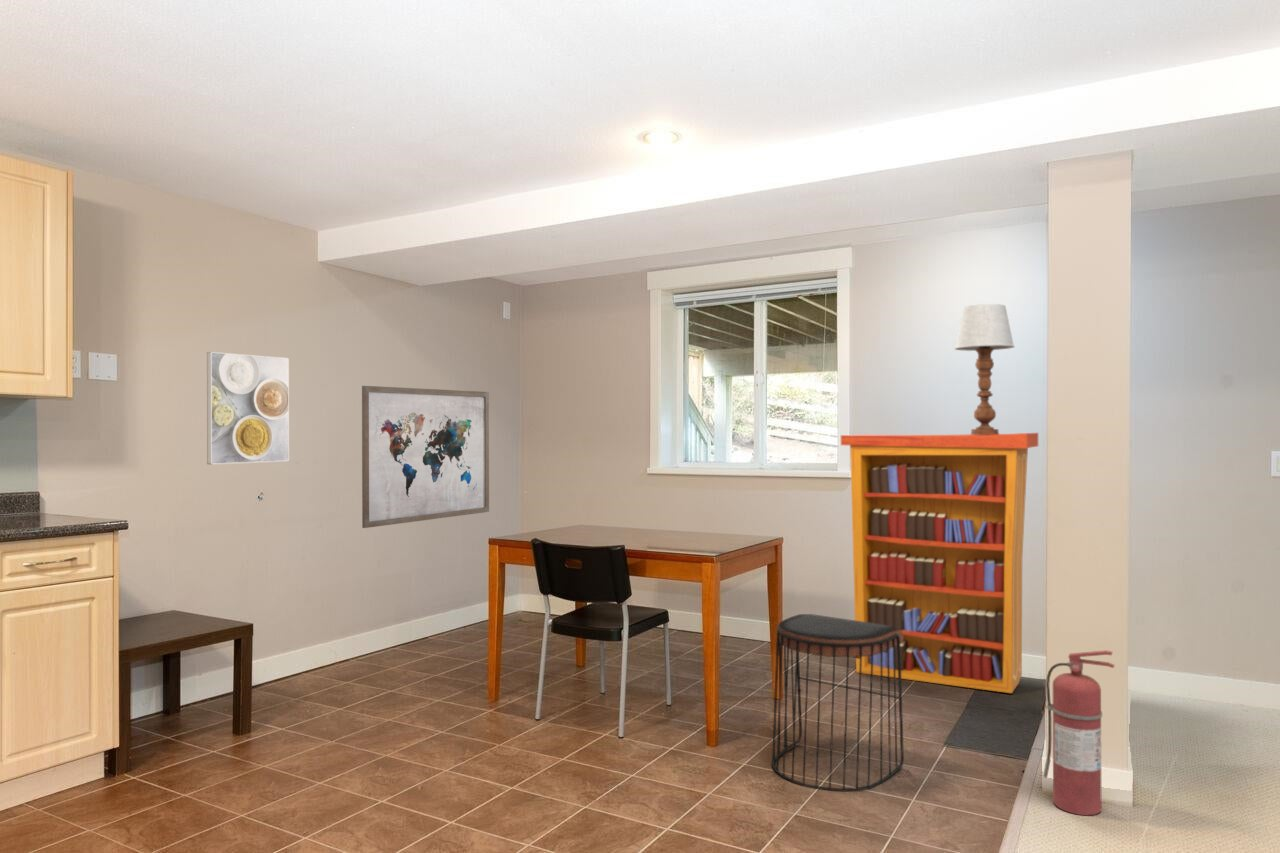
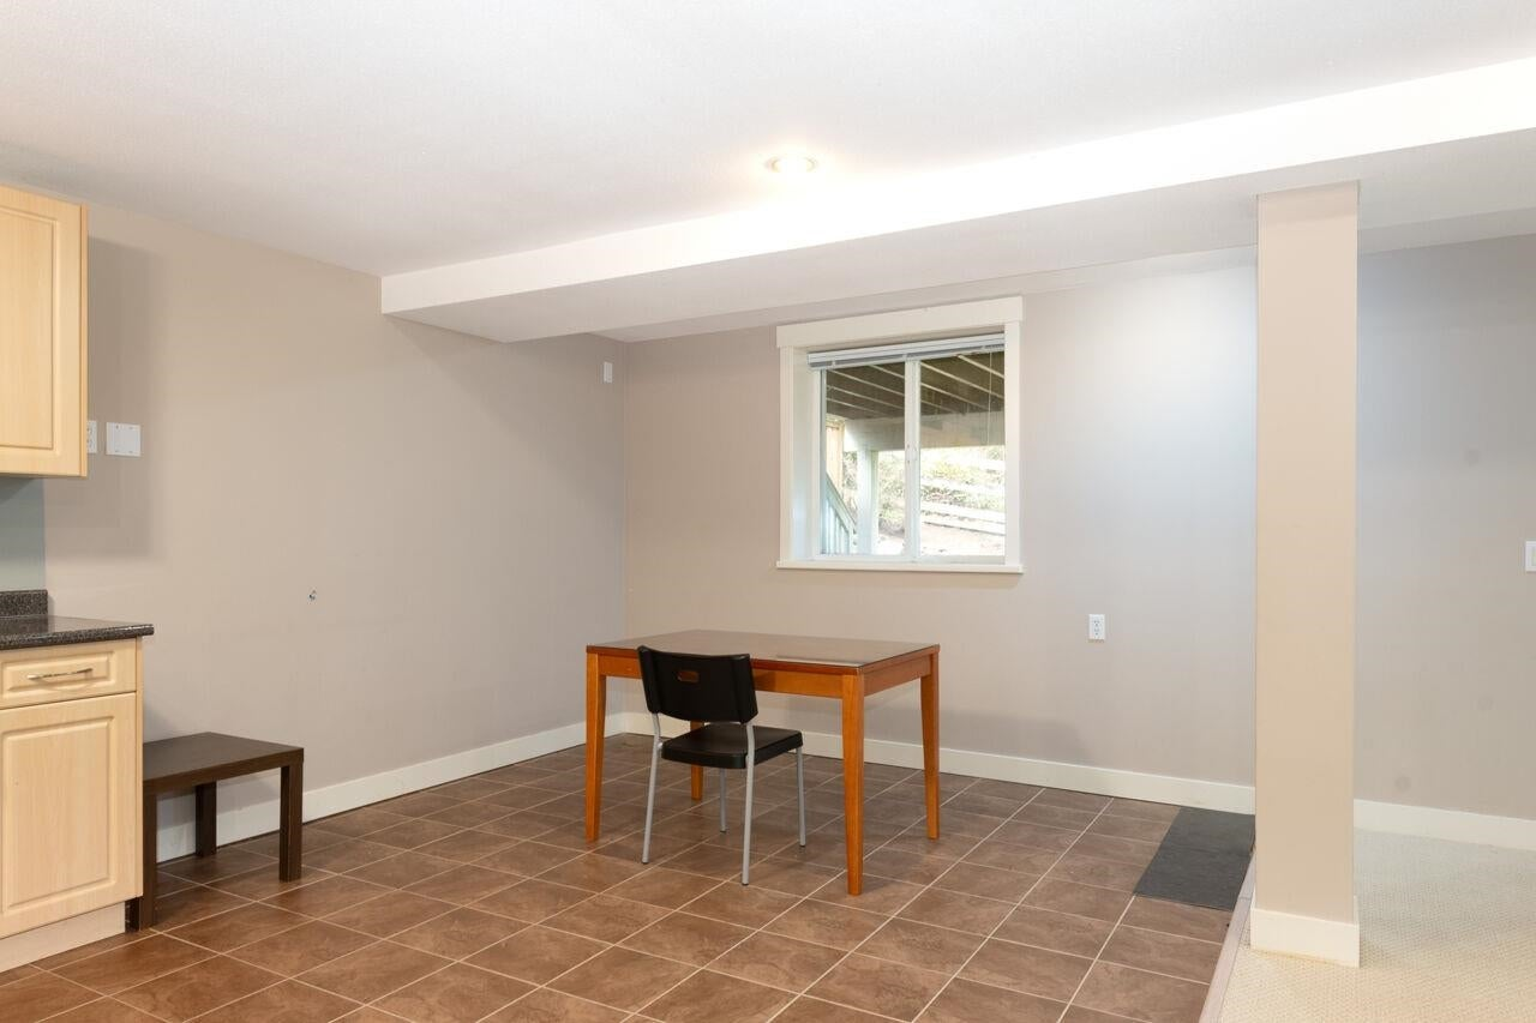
- stool (832, 696)
- bookcase (938, 554)
- wall art (430, 454)
- table lamp (984, 369)
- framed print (249, 408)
- fire extinguisher (1078, 727)
